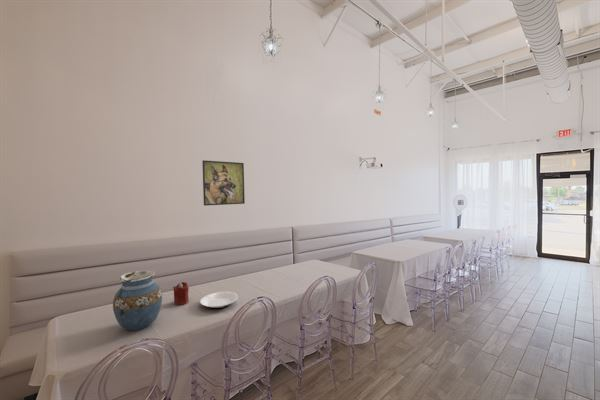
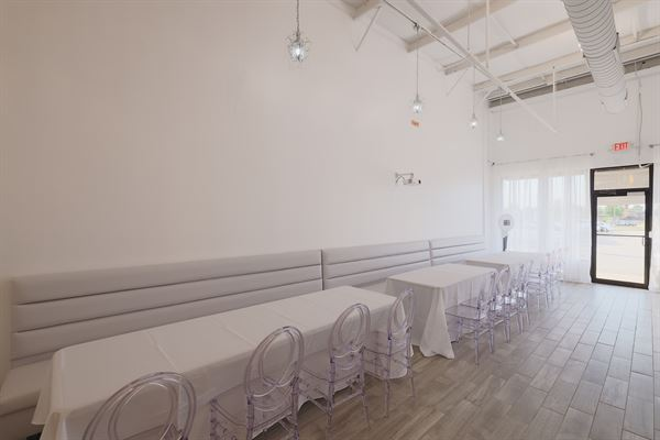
- candle (181, 292)
- plate (219, 301)
- vase (138, 300)
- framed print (224, 183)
